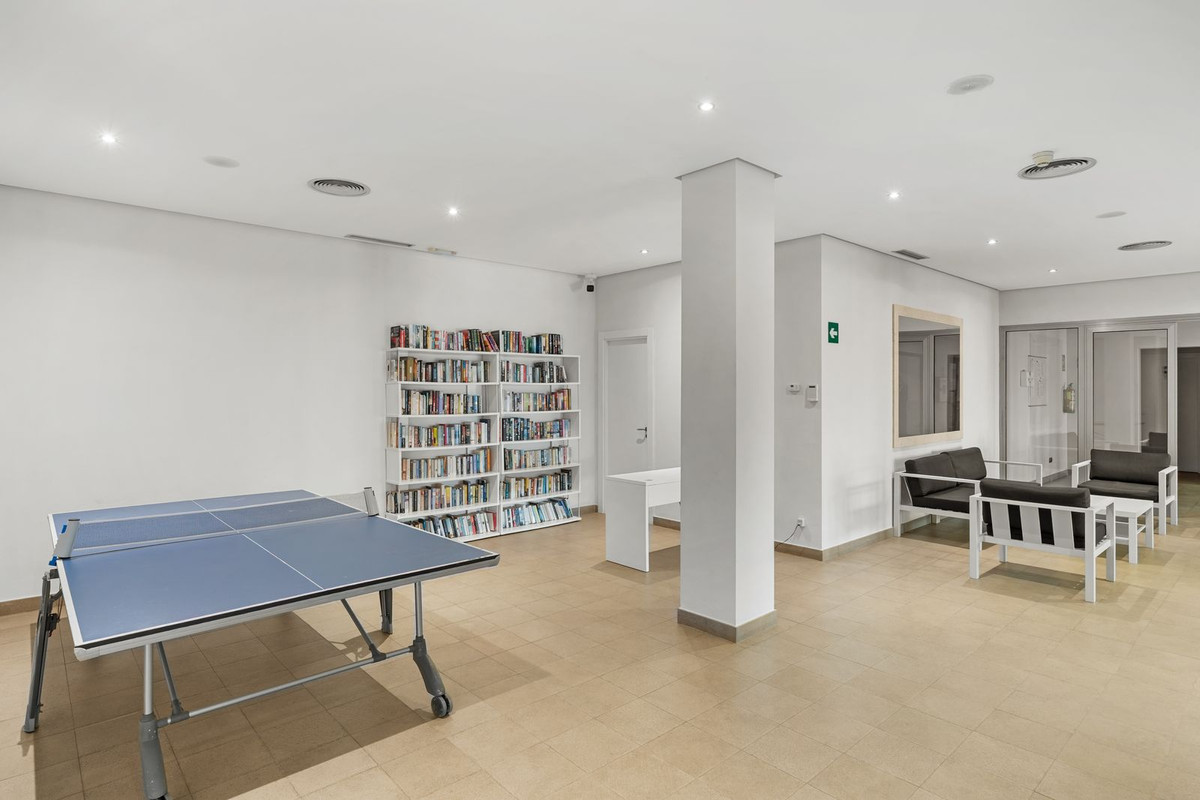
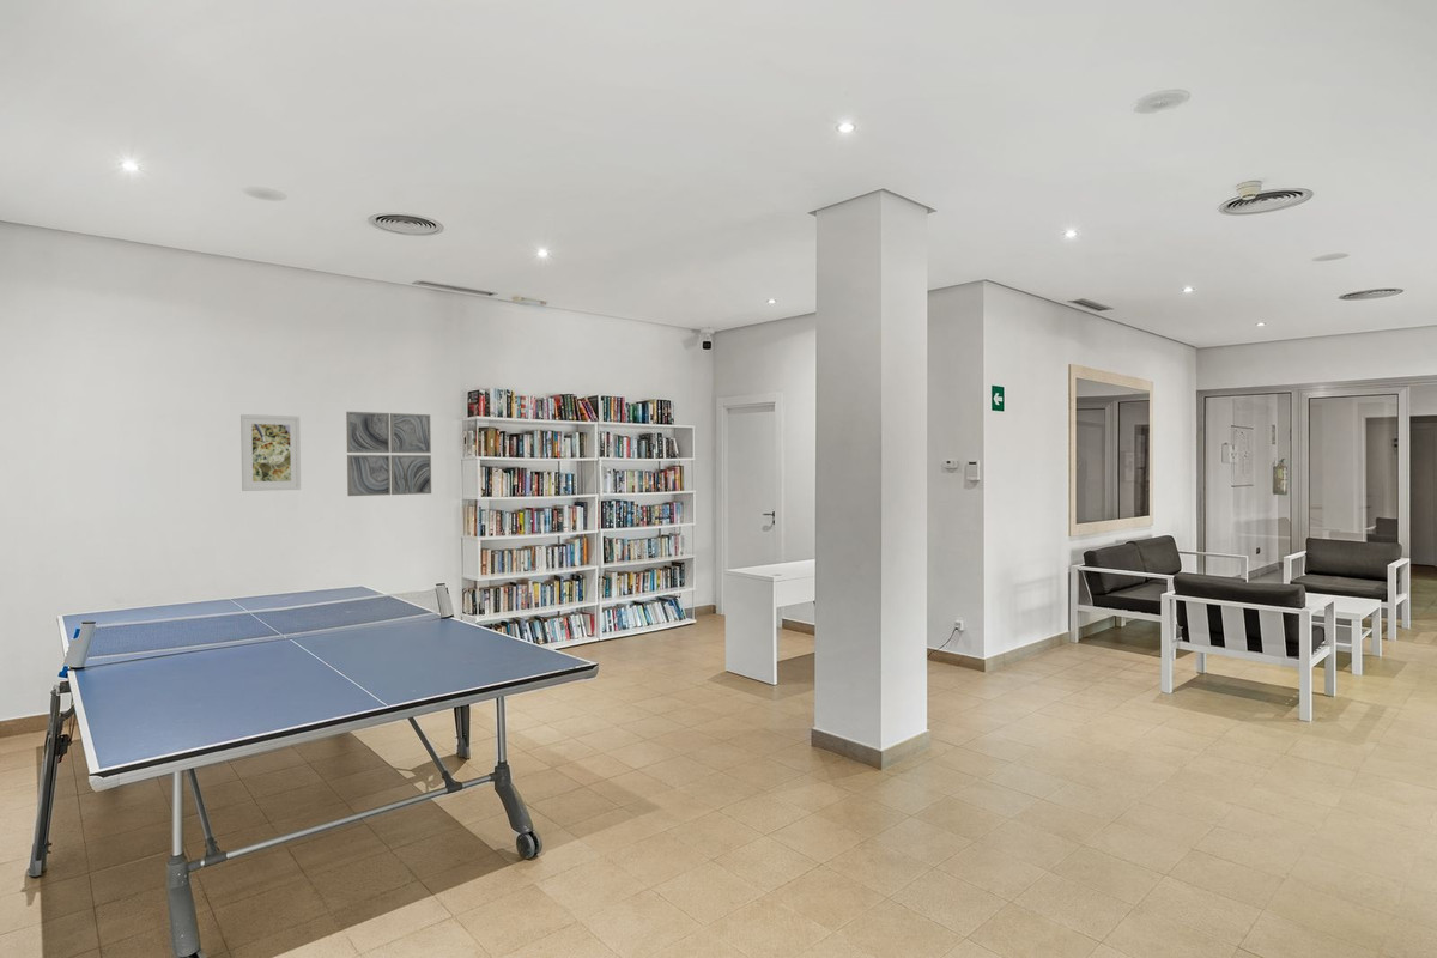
+ wall art (389, 455)
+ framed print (271, 453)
